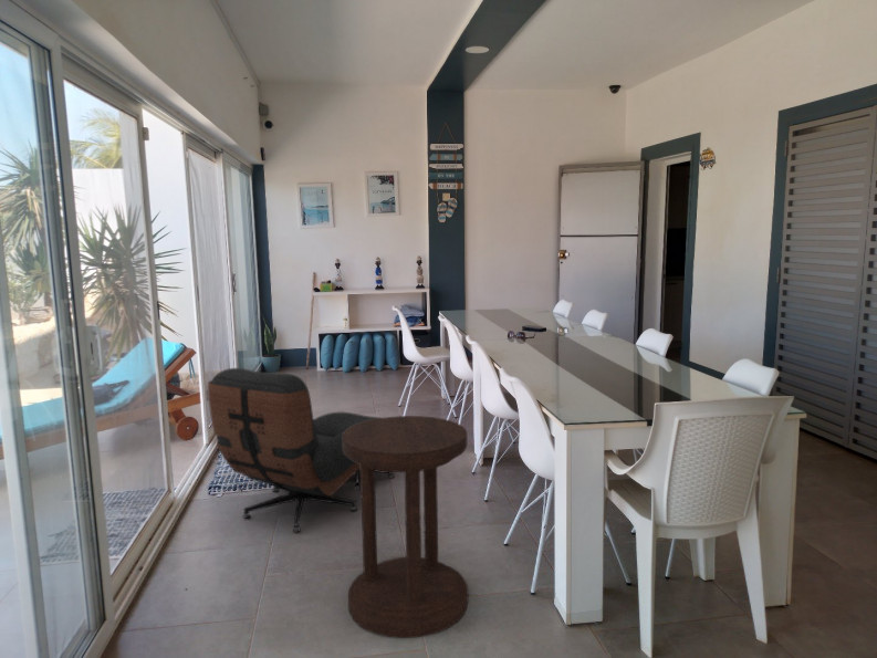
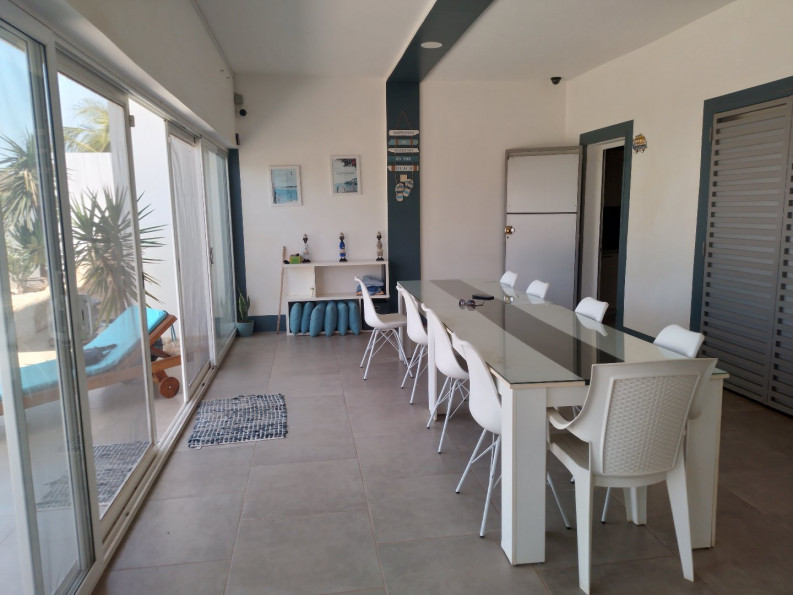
- lounge chair (319, 427)
- side table (406, 518)
